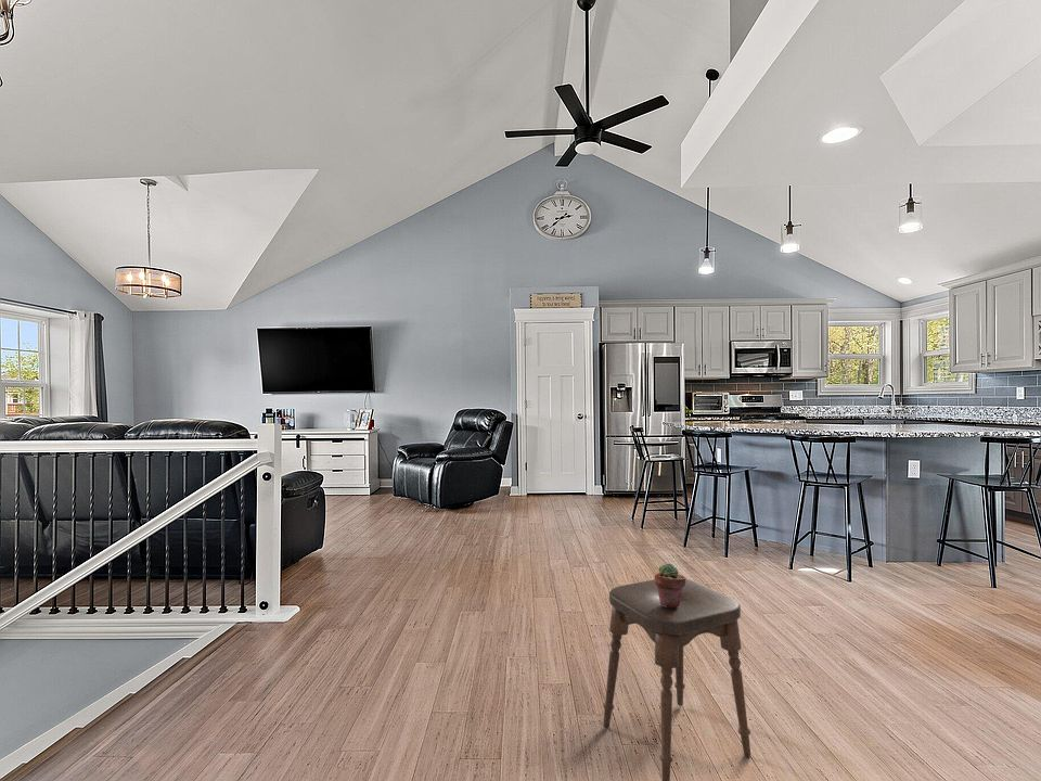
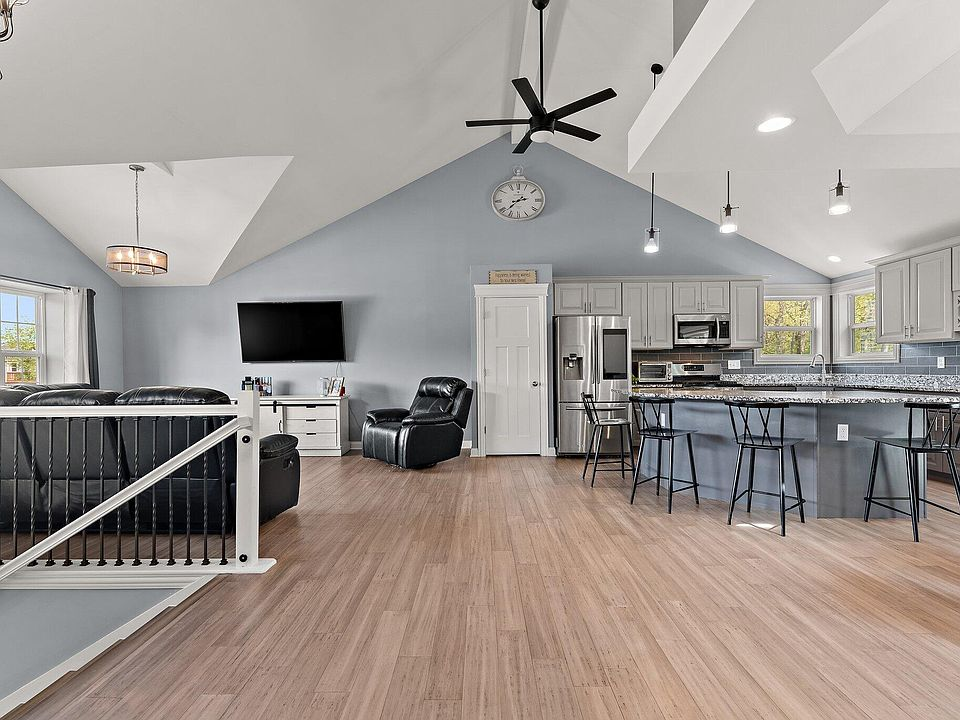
- potted succulent (669, 584)
- stool (671, 668)
